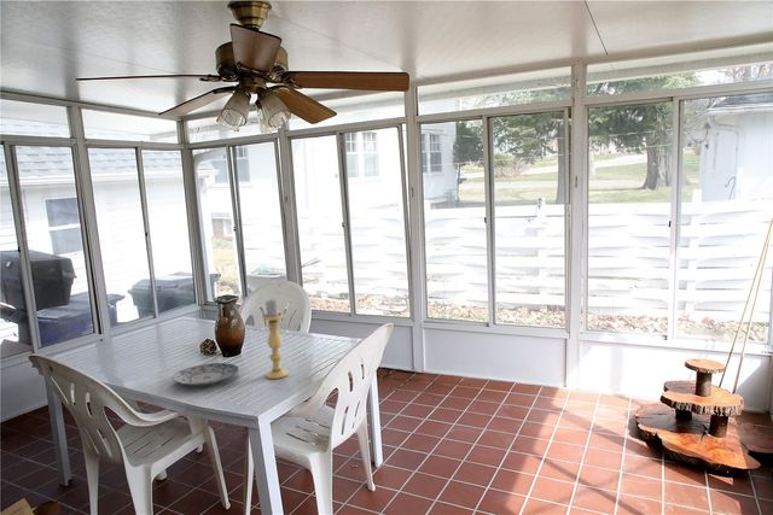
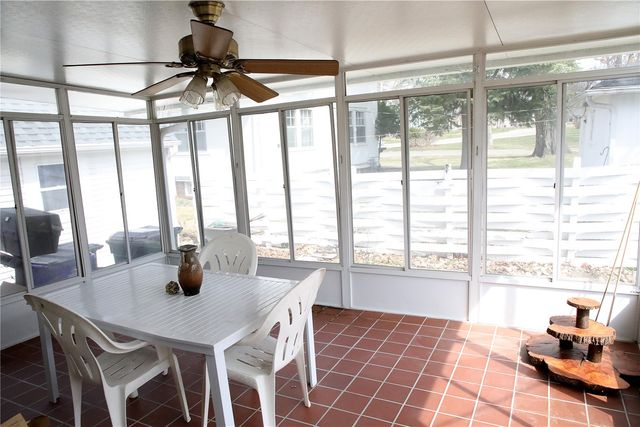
- plate (207, 375)
- candle holder (274, 336)
